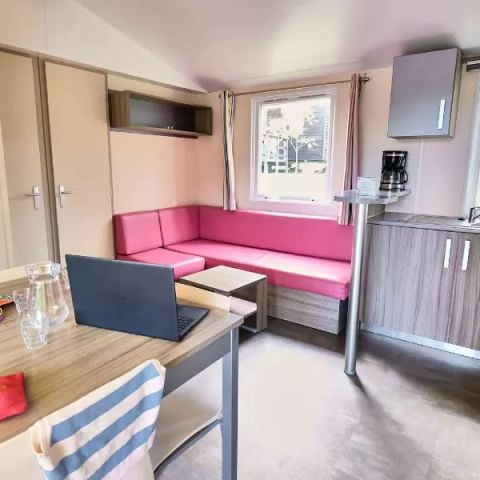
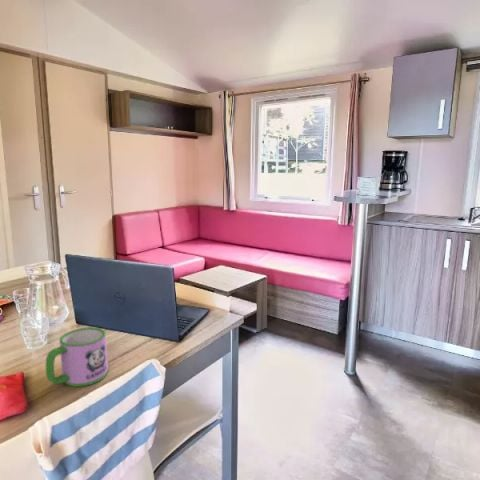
+ mug (76, 358)
